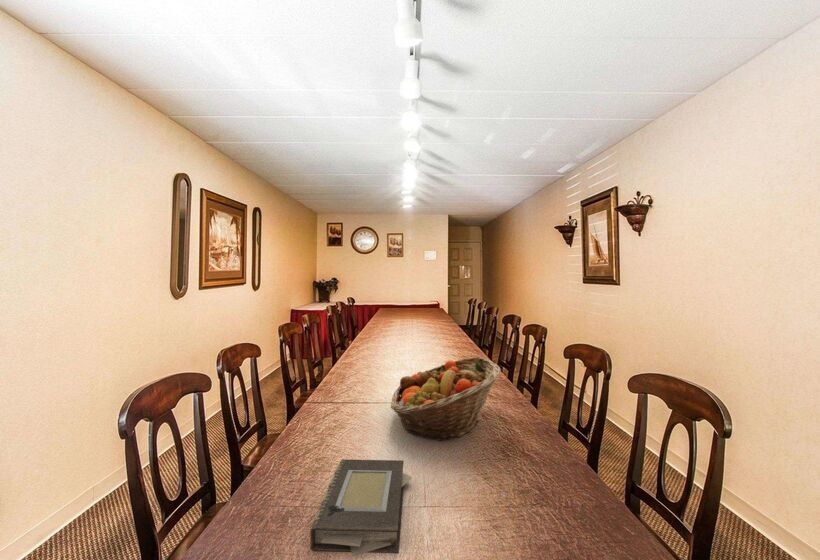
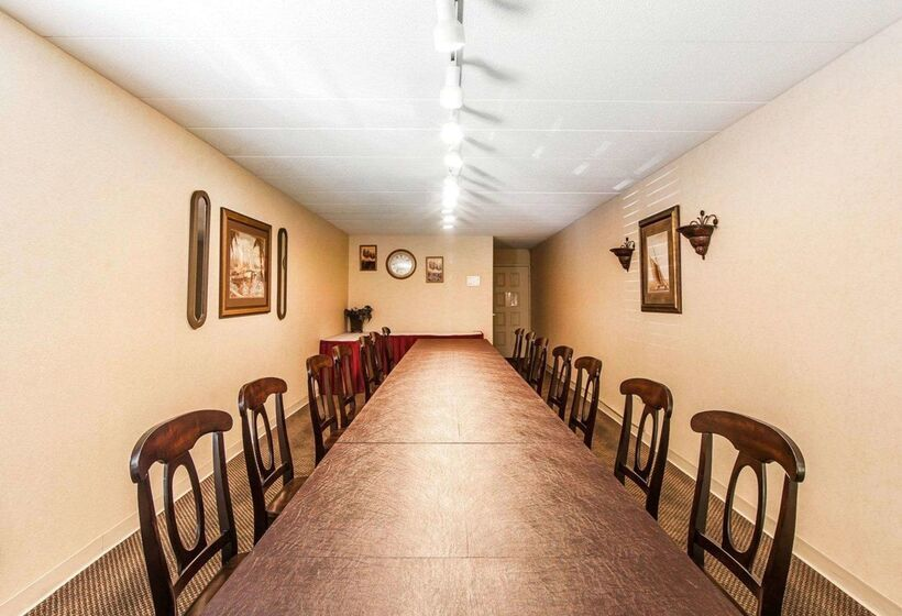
- fruit basket (444, 391)
- book (368, 499)
